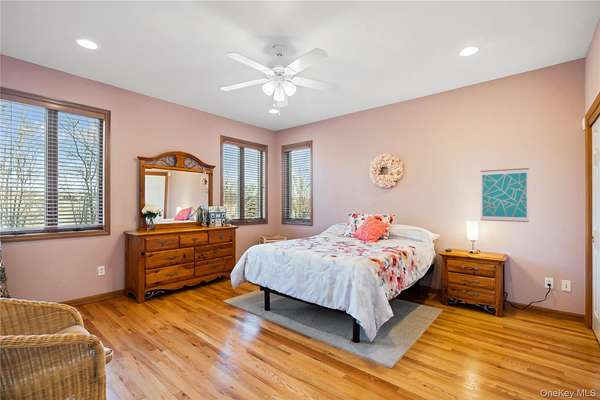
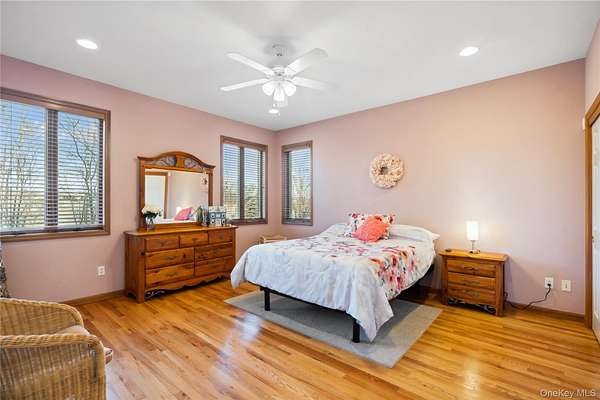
- wall art (503, 195)
